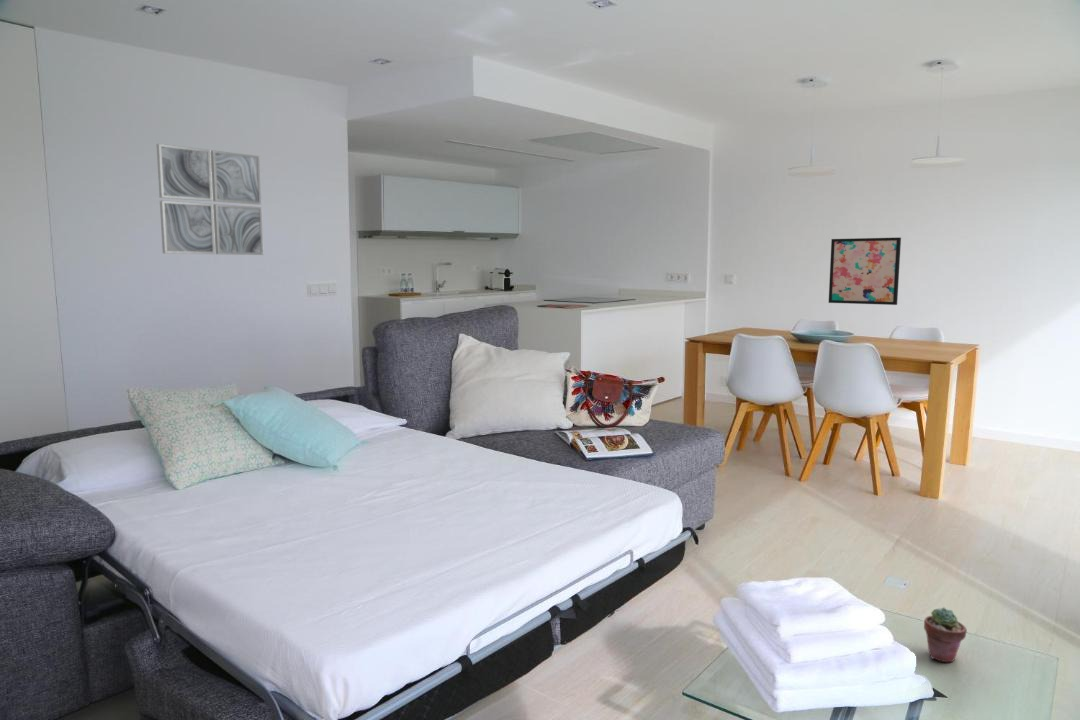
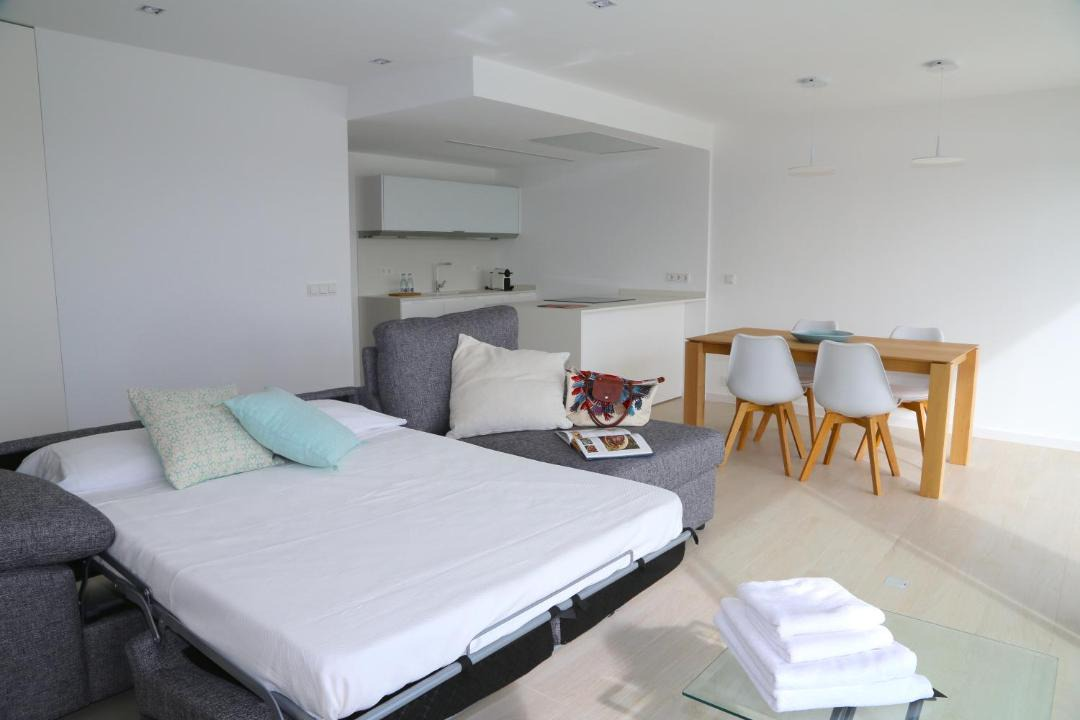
- wall art (213, 204)
- potted succulent (944, 632)
- wall art (863, 271)
